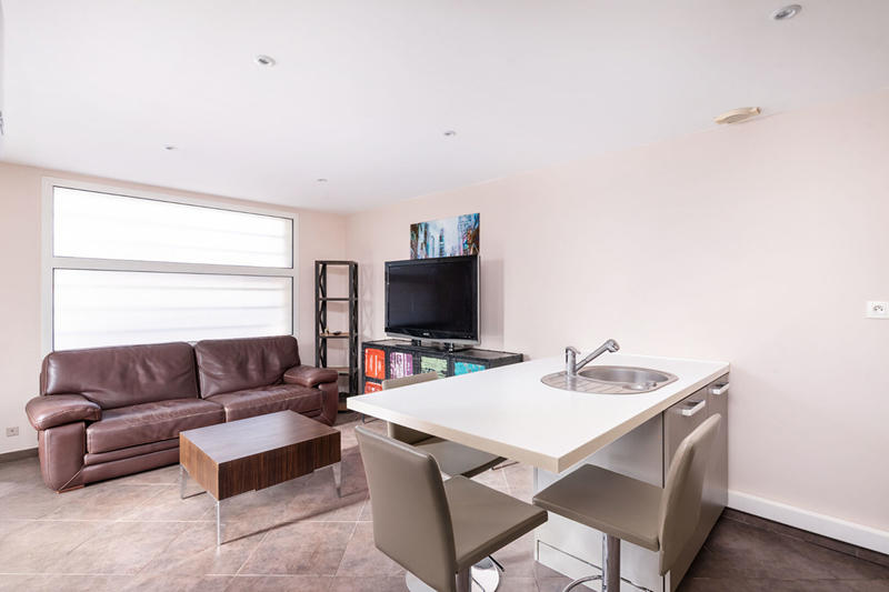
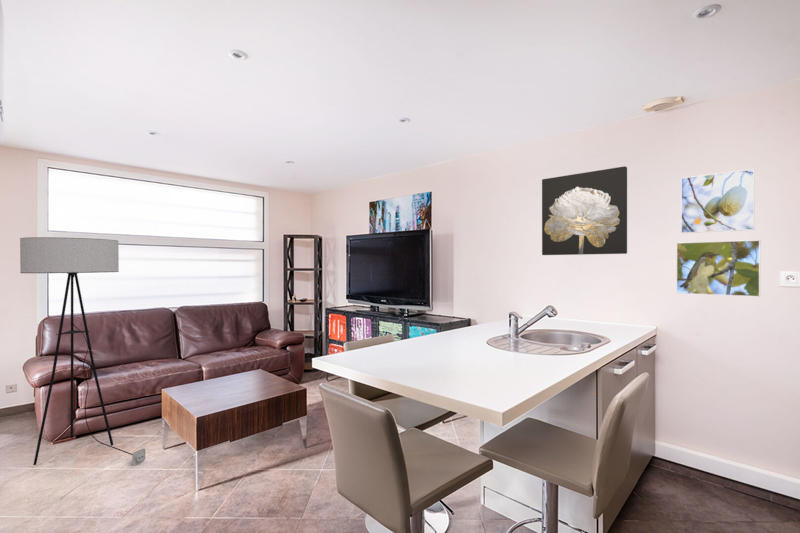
+ wall art (581, 214)
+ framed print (716, 202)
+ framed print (716, 268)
+ floor lamp (87, 350)
